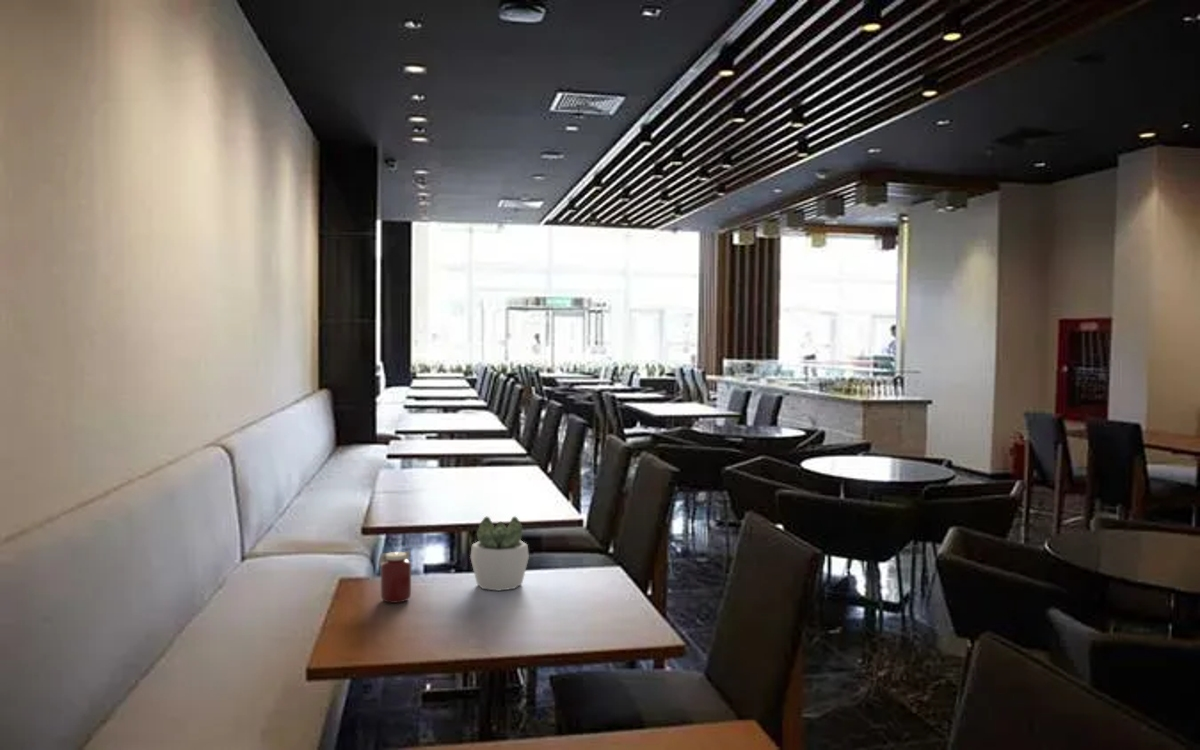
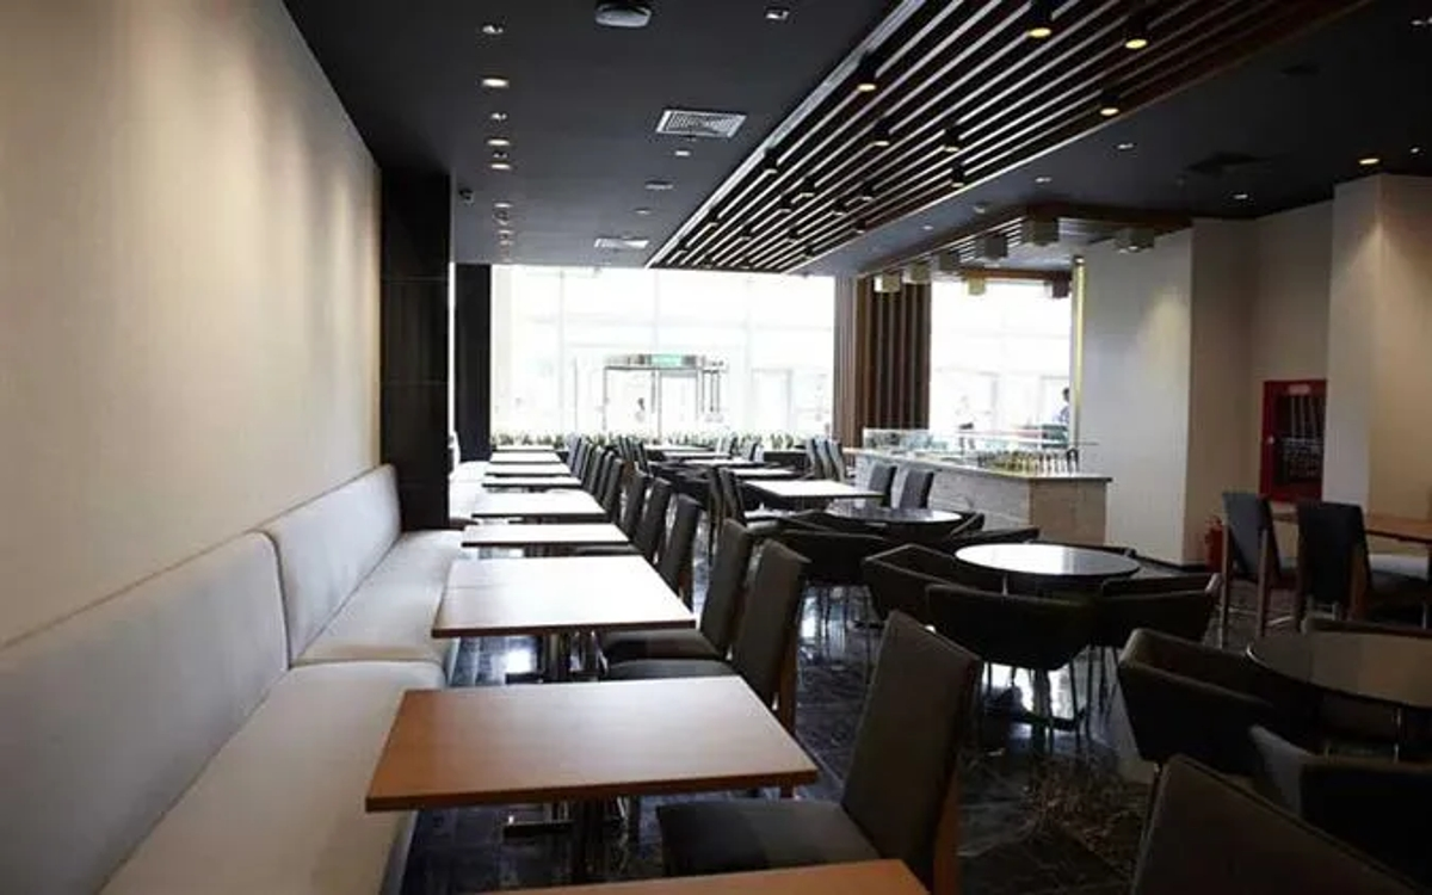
- succulent plant (499, 551)
- jar (395, 574)
